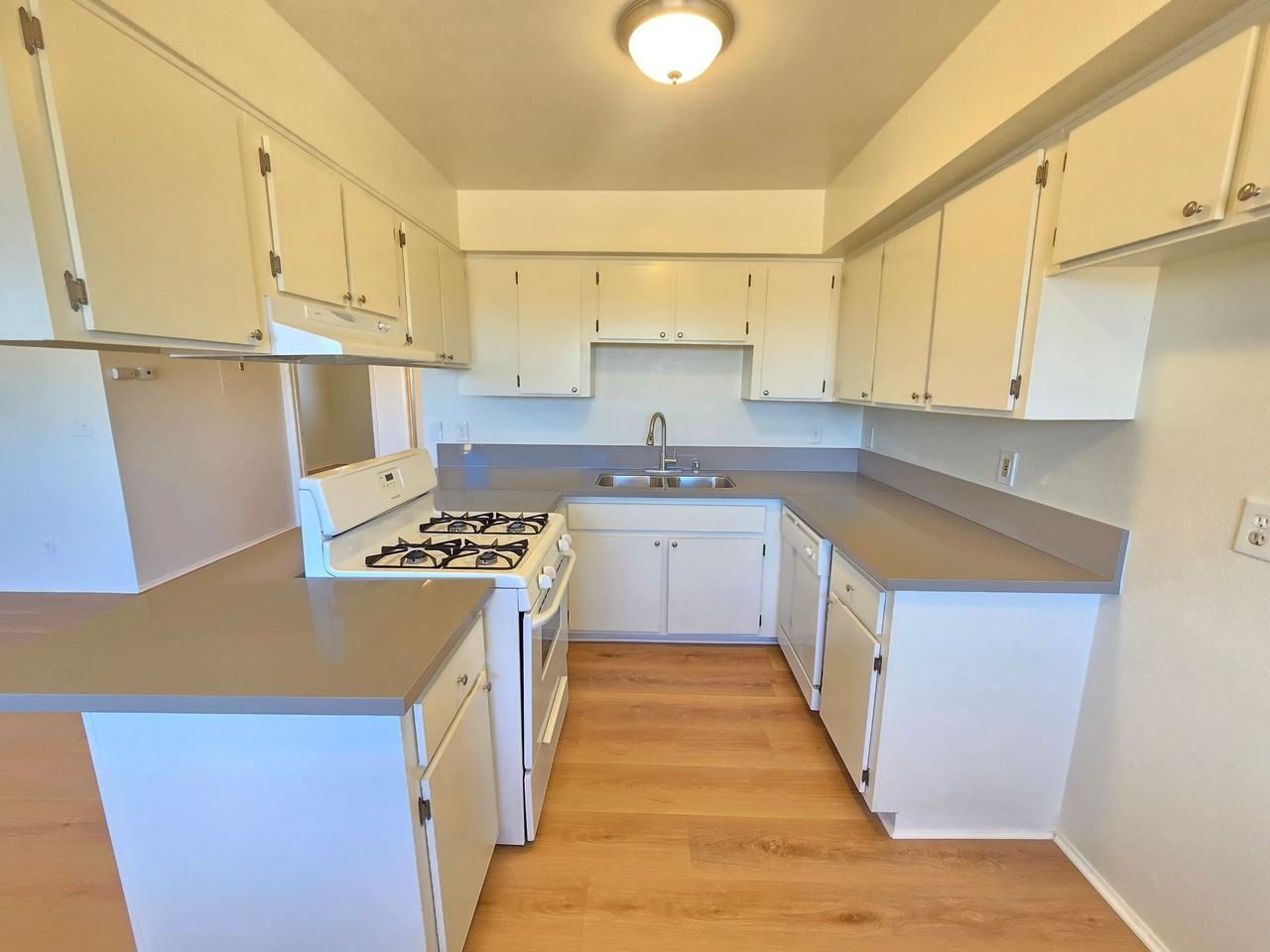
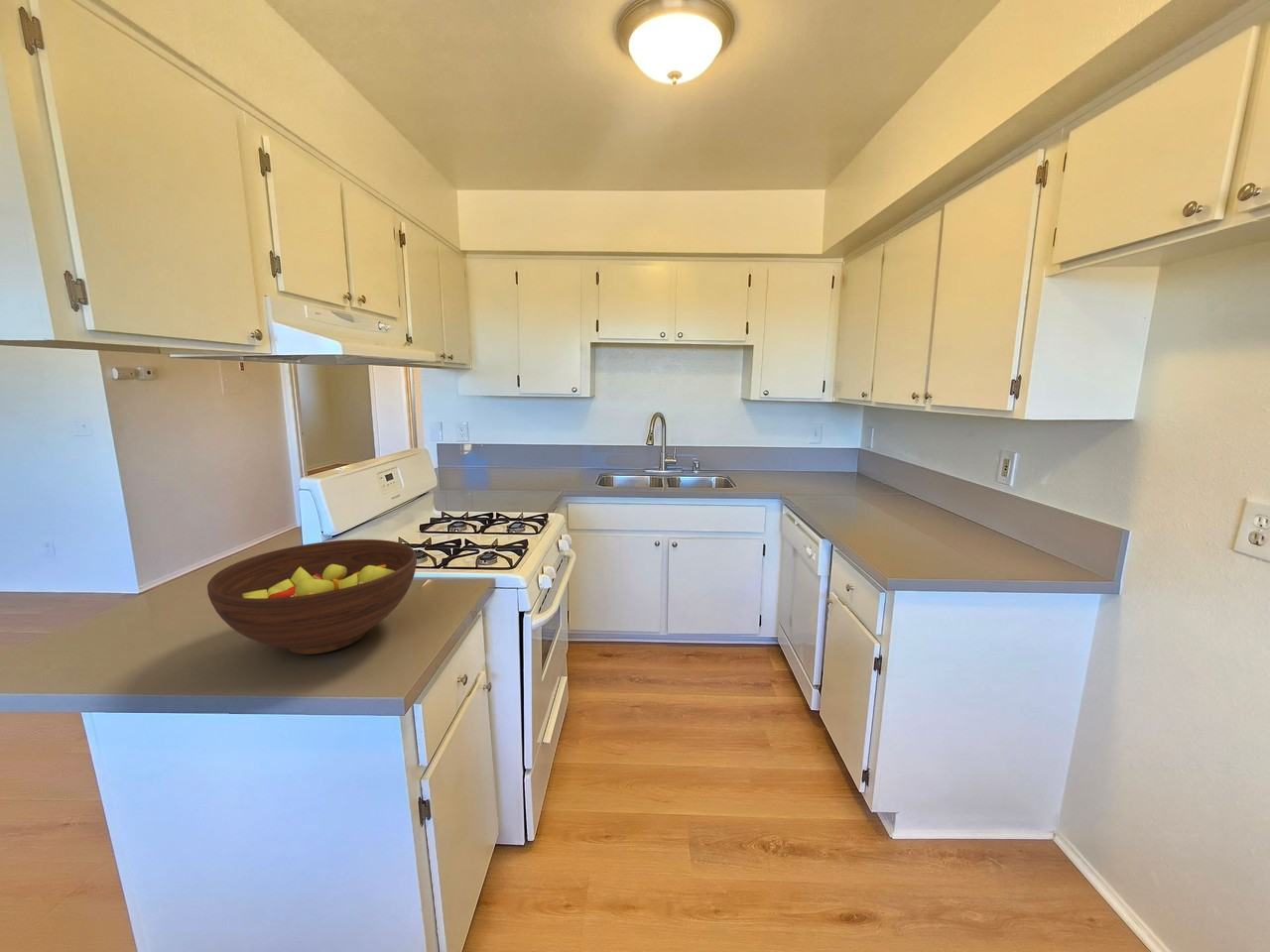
+ fruit bowl (324, 602)
